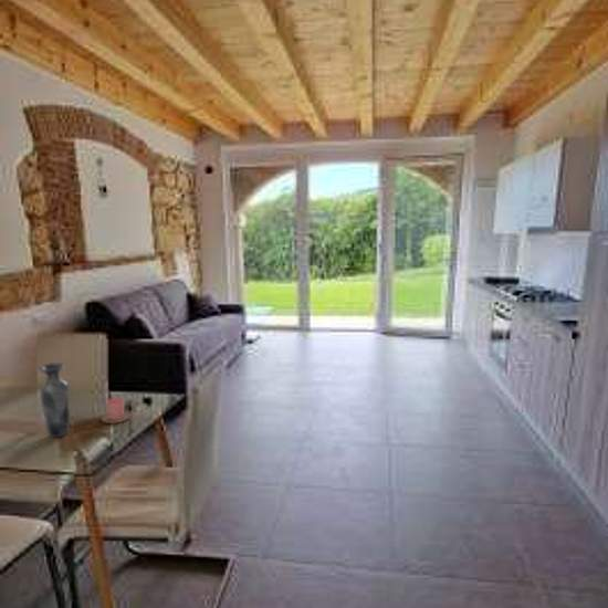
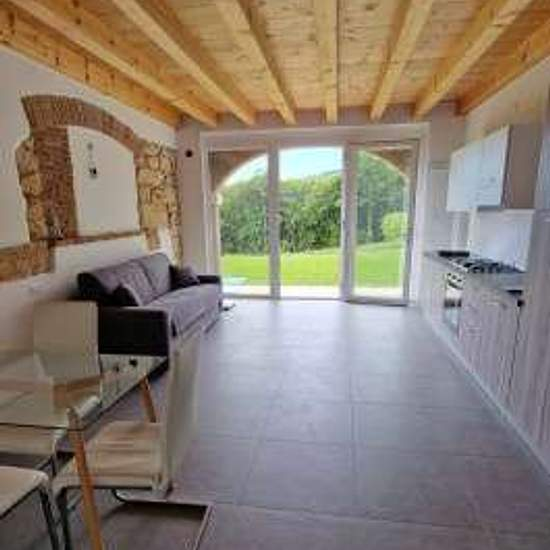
- cup (115, 409)
- vase (55, 400)
